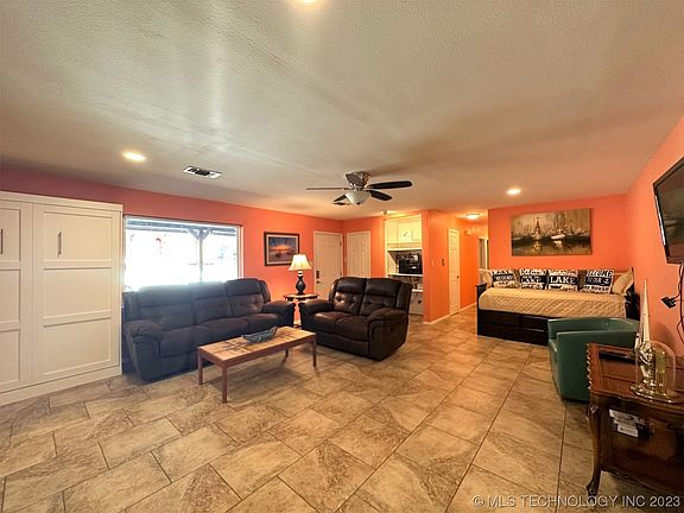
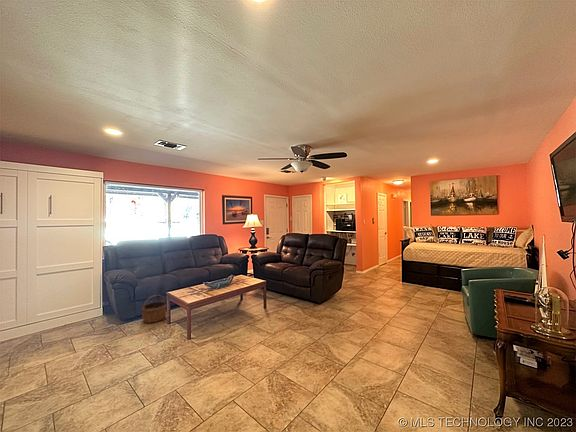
+ wicker basket (154, 306)
